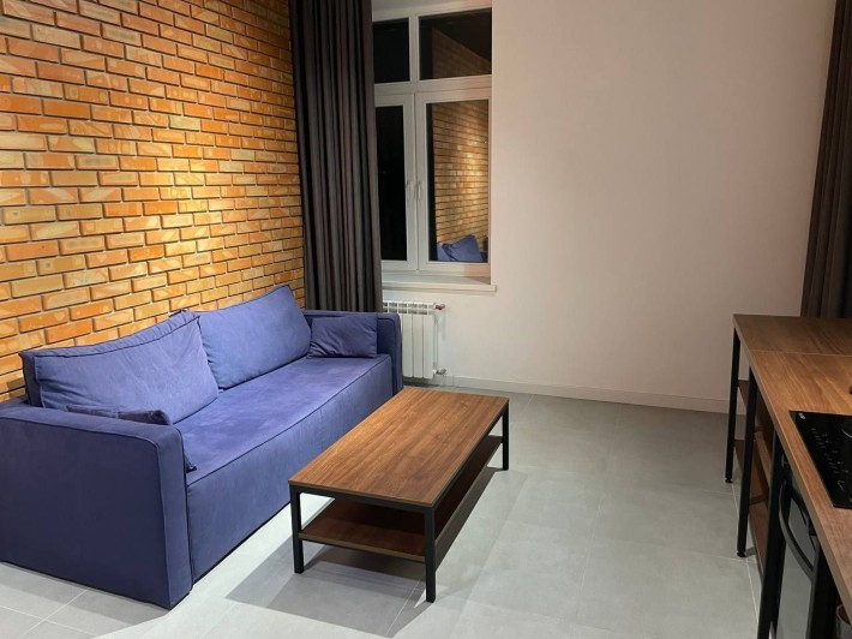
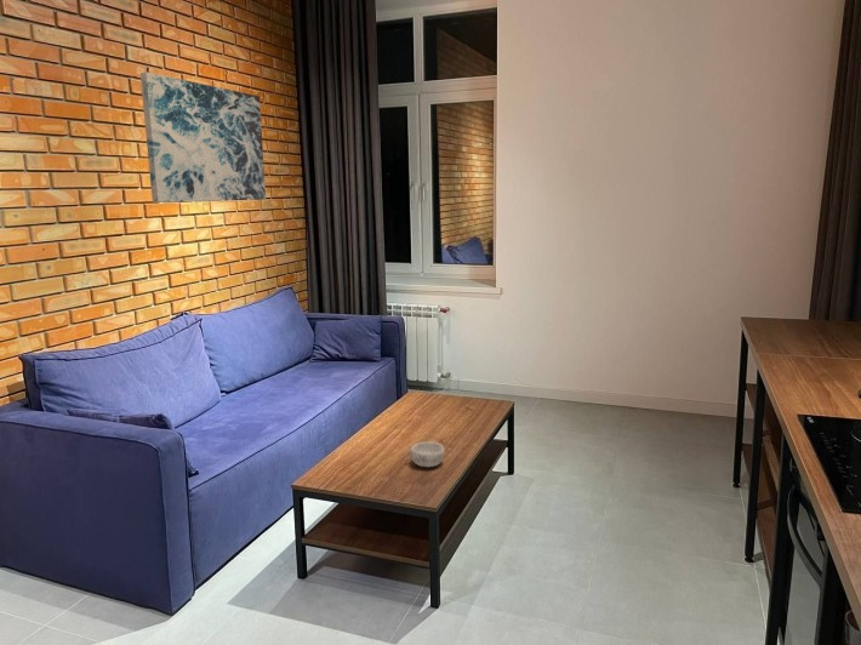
+ decorative bowl (424, 455)
+ wall art (210, 143)
